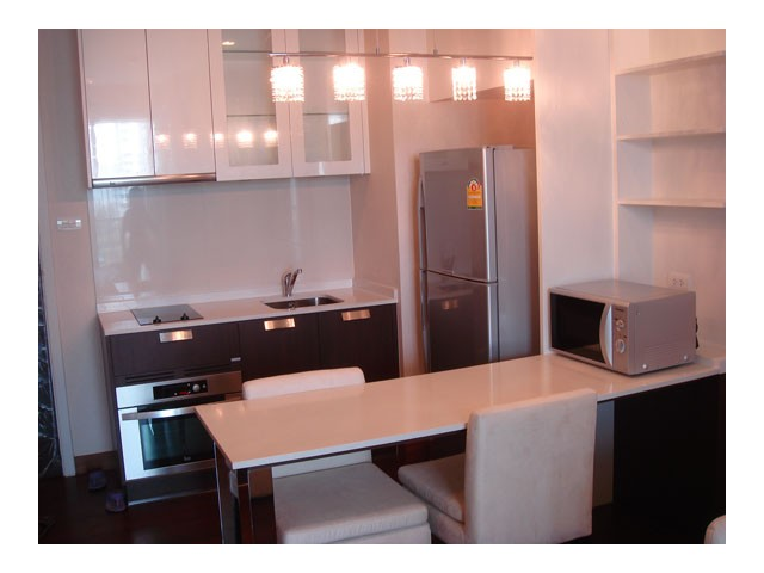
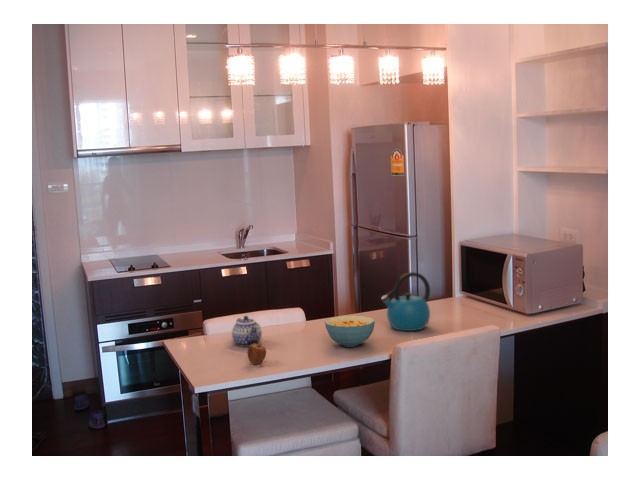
+ fruit (256, 352)
+ kettle (405, 300)
+ cereal bowl (350, 333)
+ teapot (246, 330)
